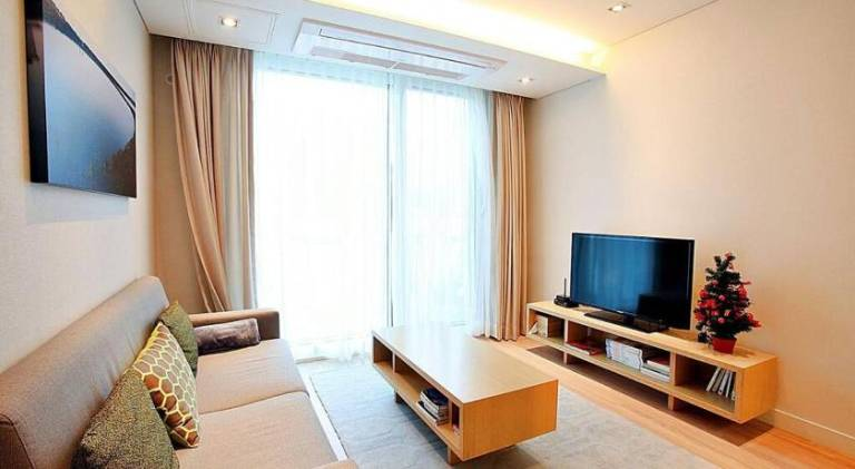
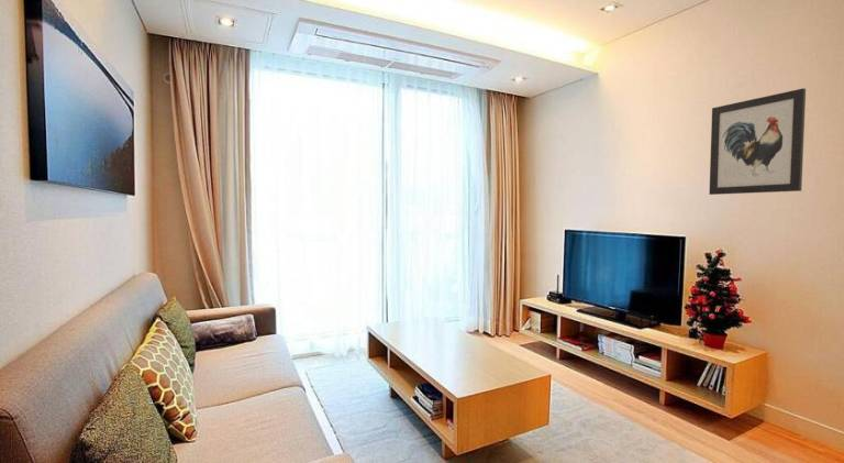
+ wall art (753, 146)
